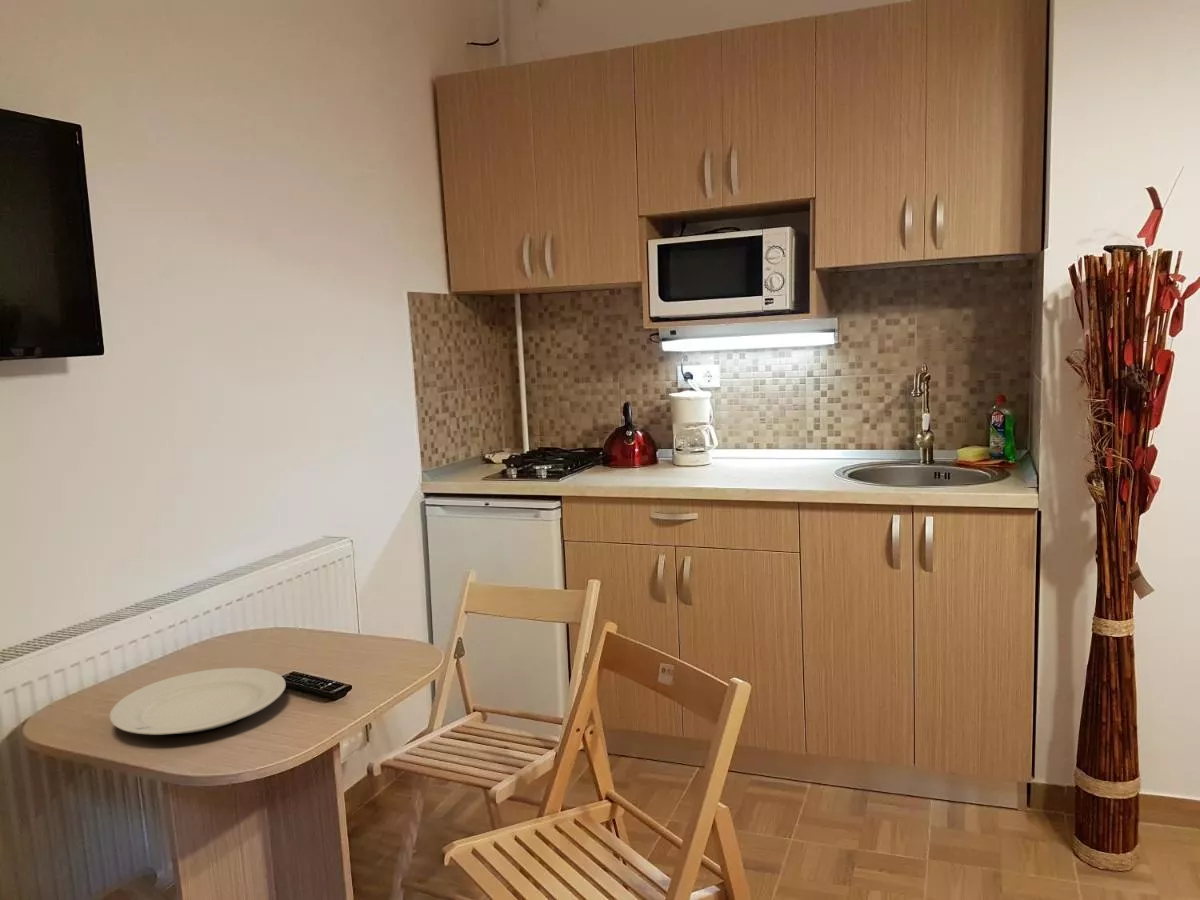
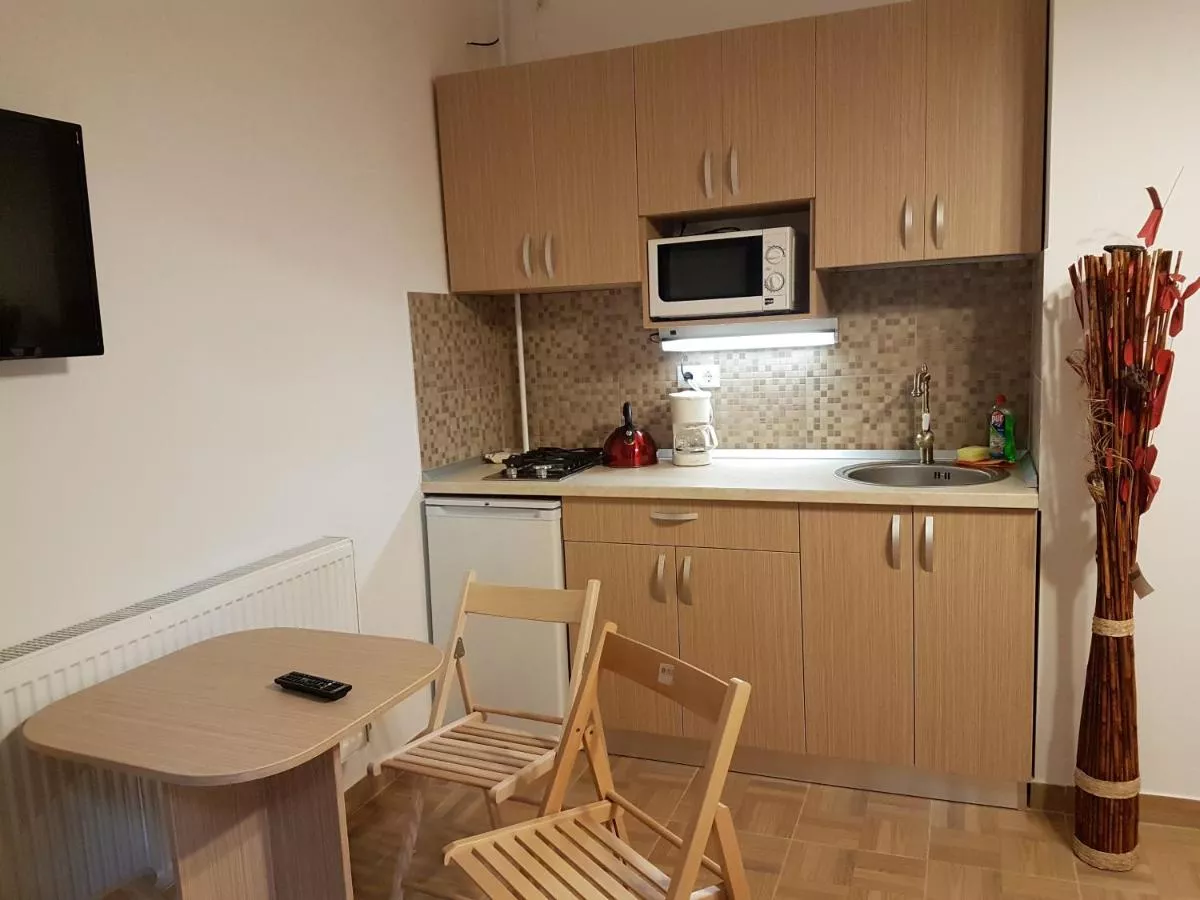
- chinaware (201, 704)
